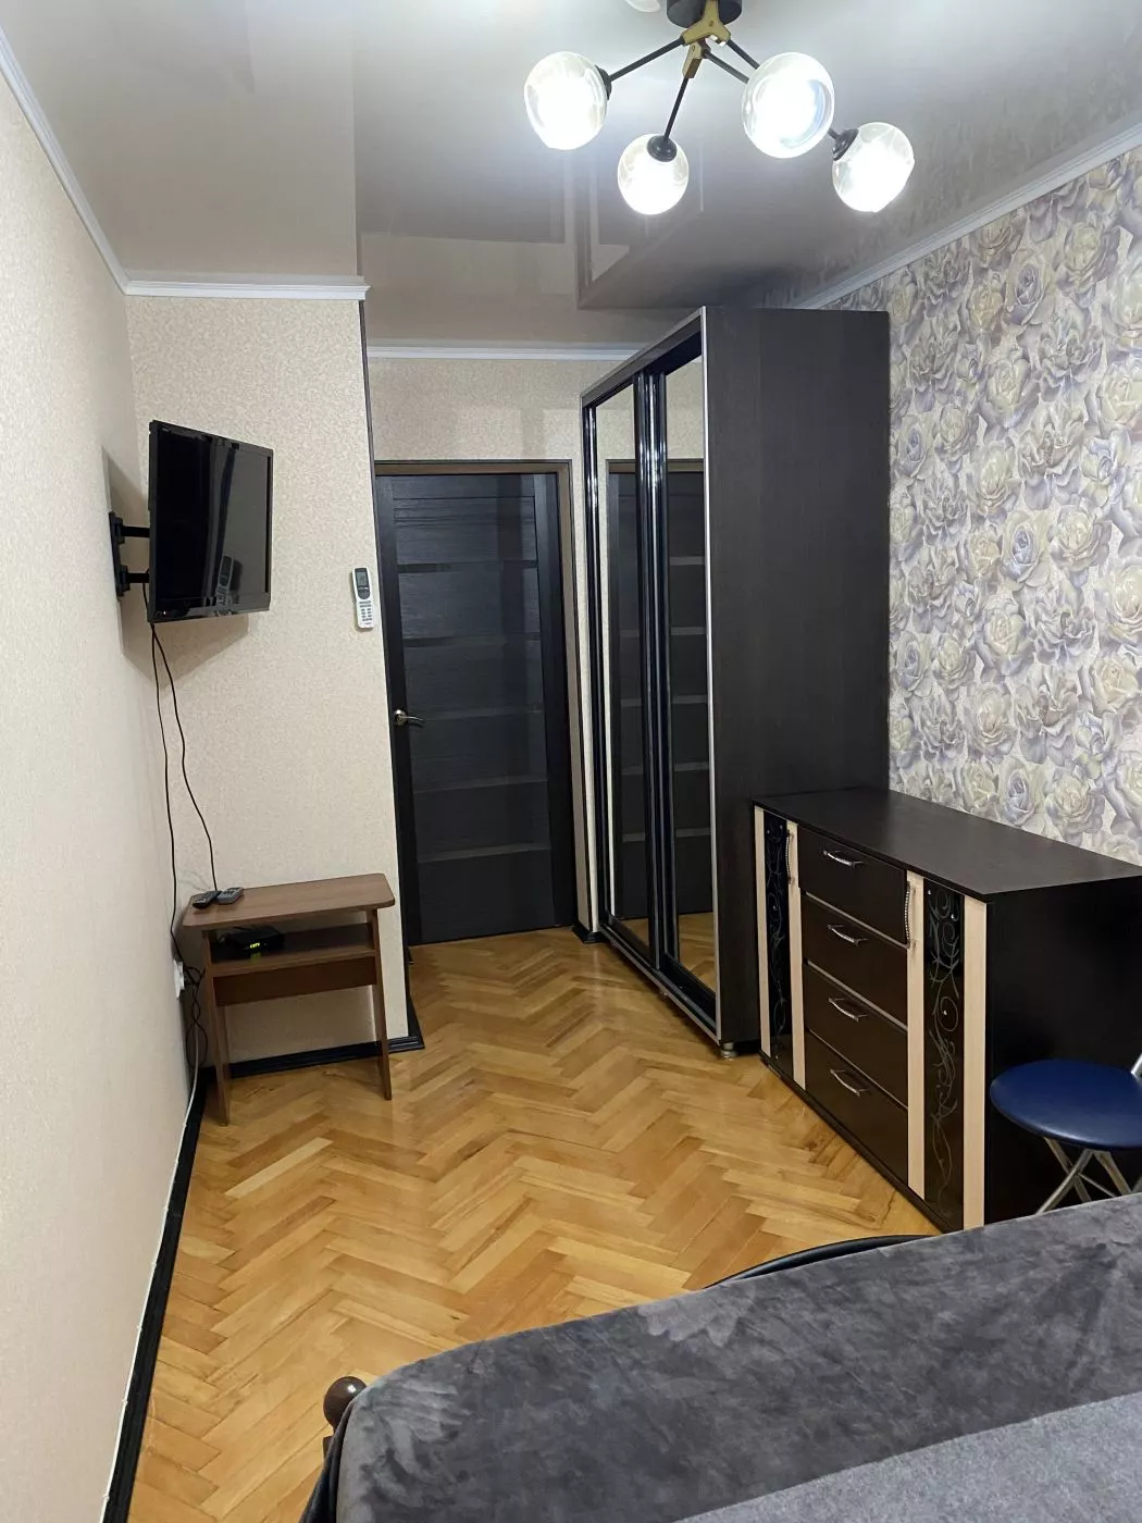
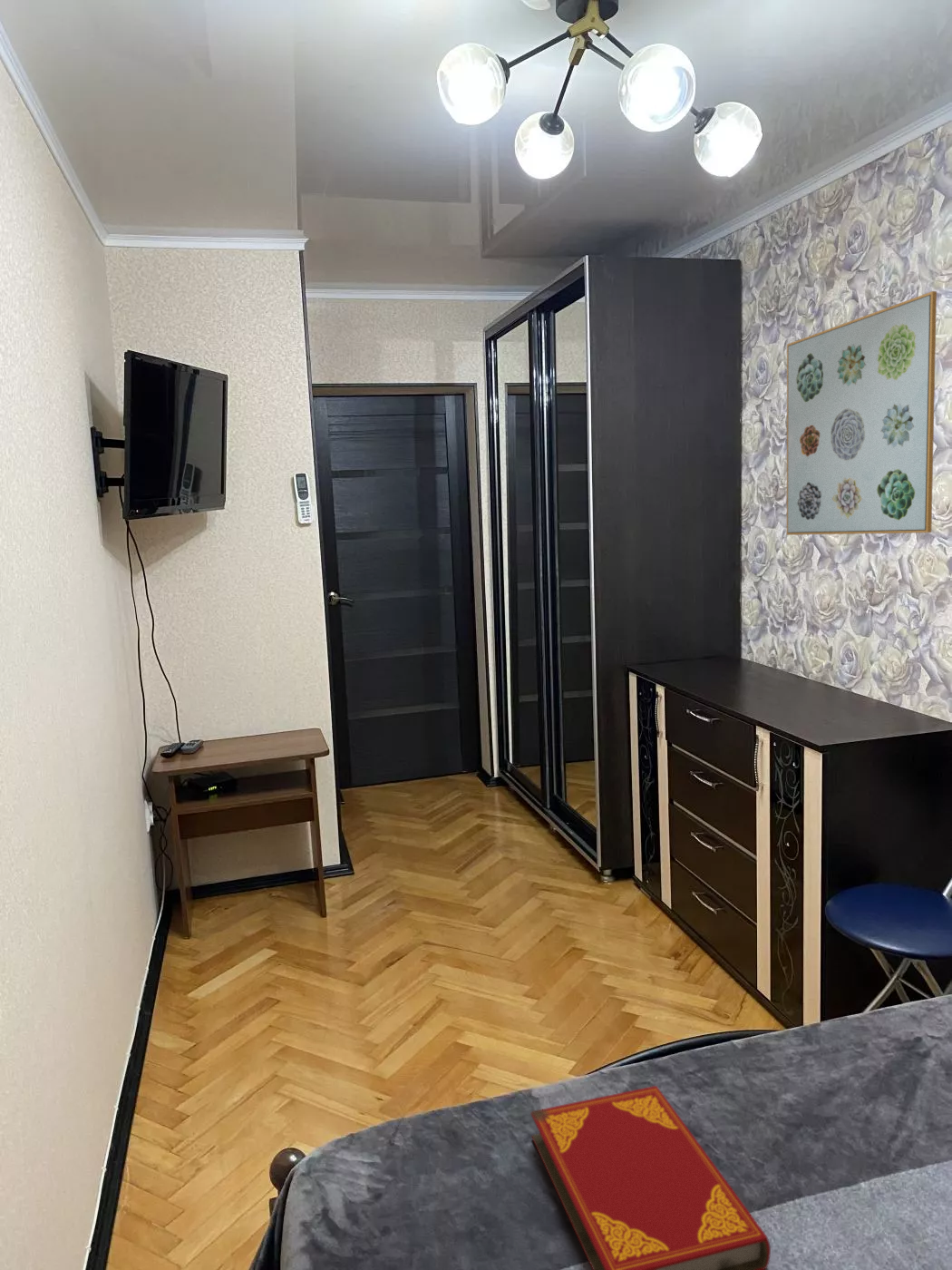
+ hardback book (638, 1181)
+ wall art (851, 428)
